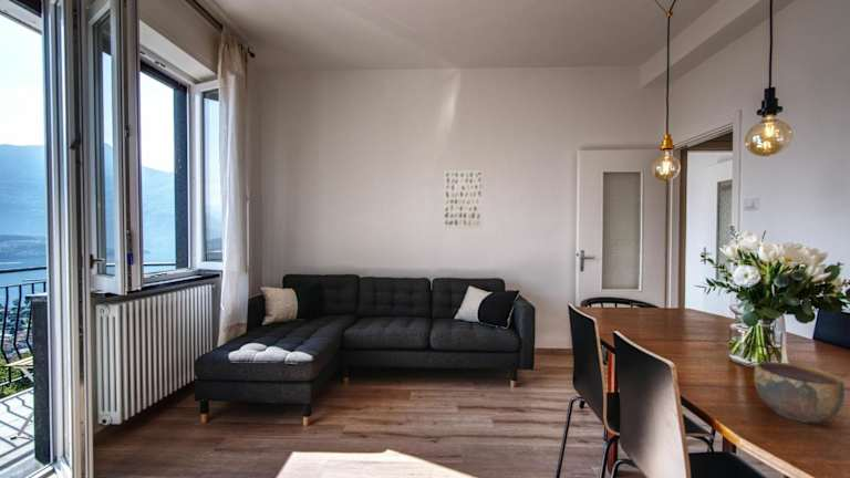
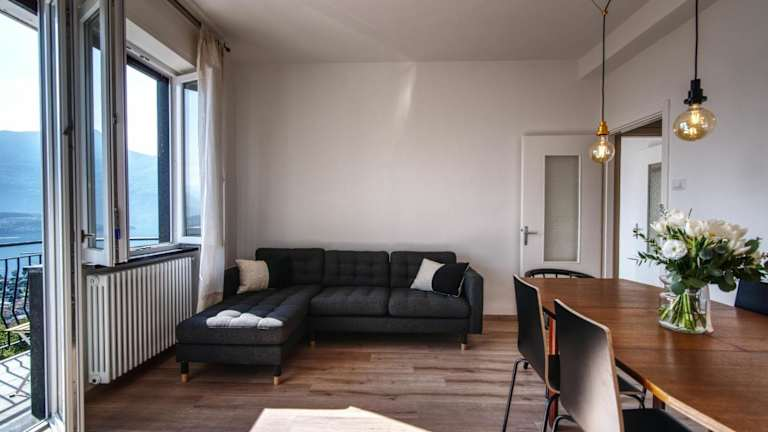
- bowl (796, 393)
- wall art (463, 199)
